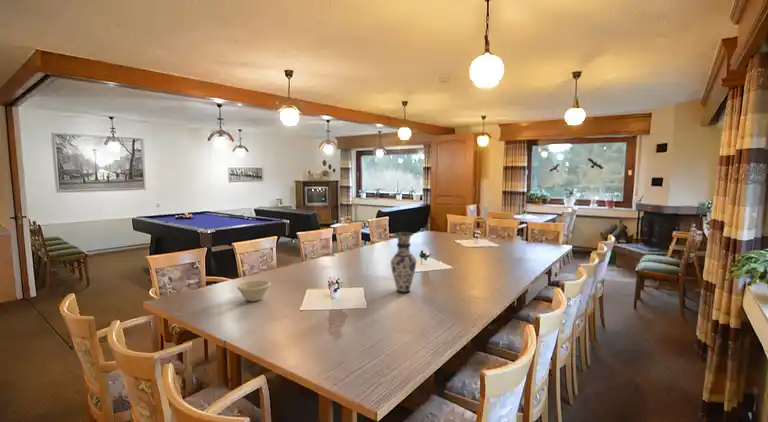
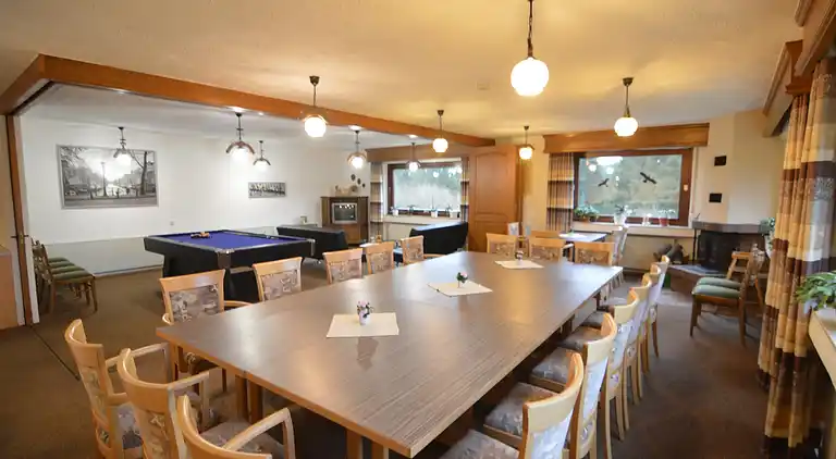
- bowl (254, 291)
- vase (403, 262)
